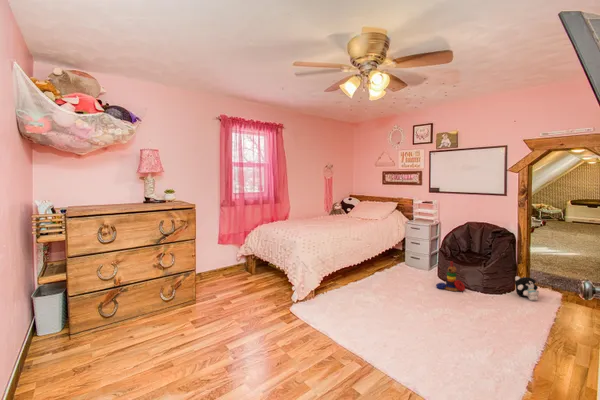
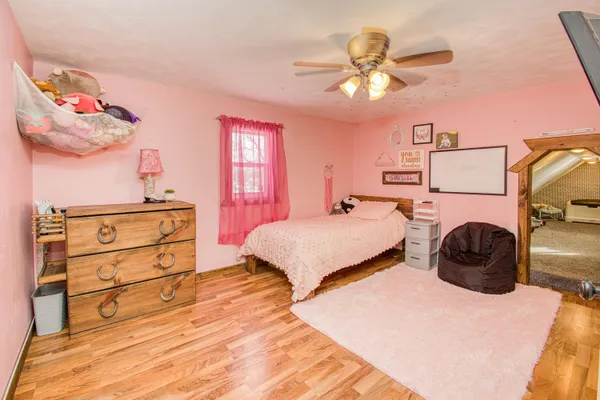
- stacking toy (451, 275)
- plush toy (528, 287)
